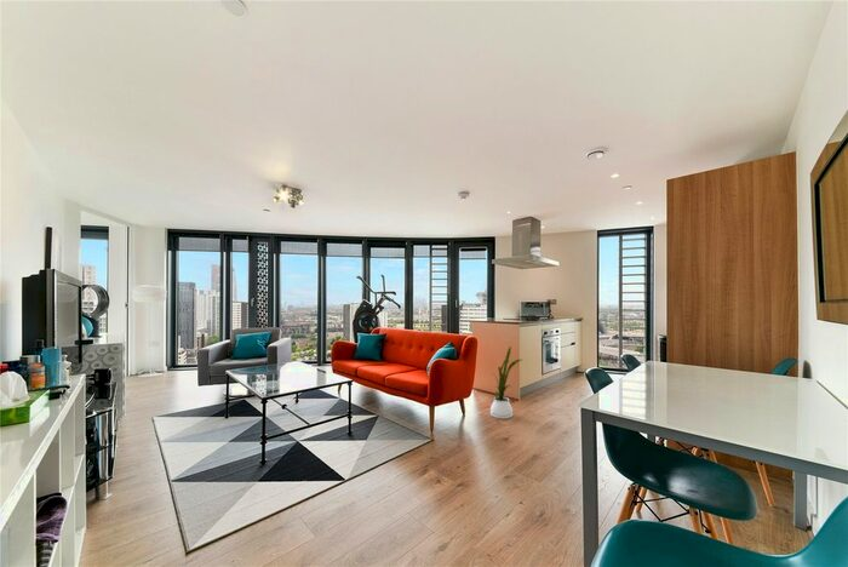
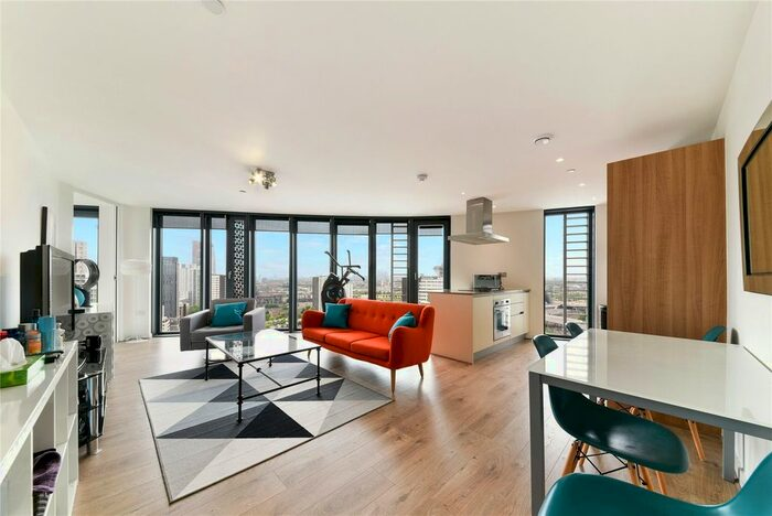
- house plant (503, 382)
